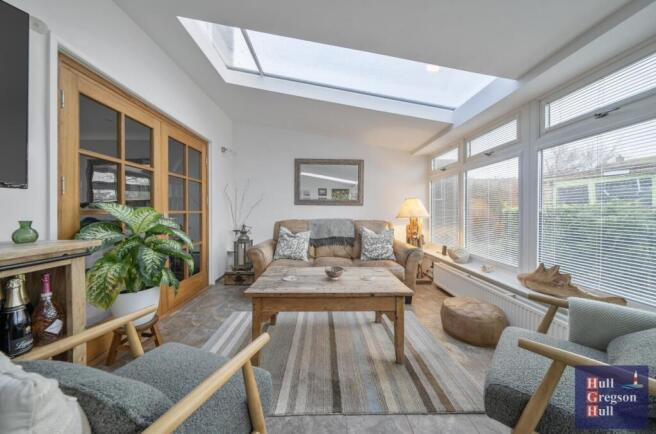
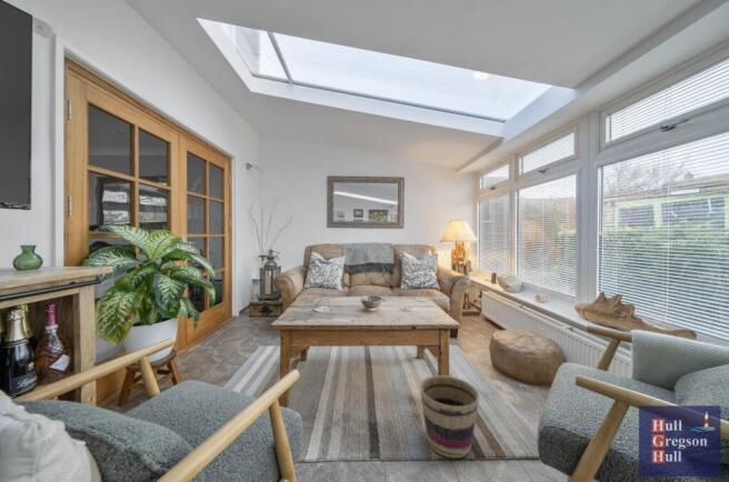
+ basket (448, 415)
